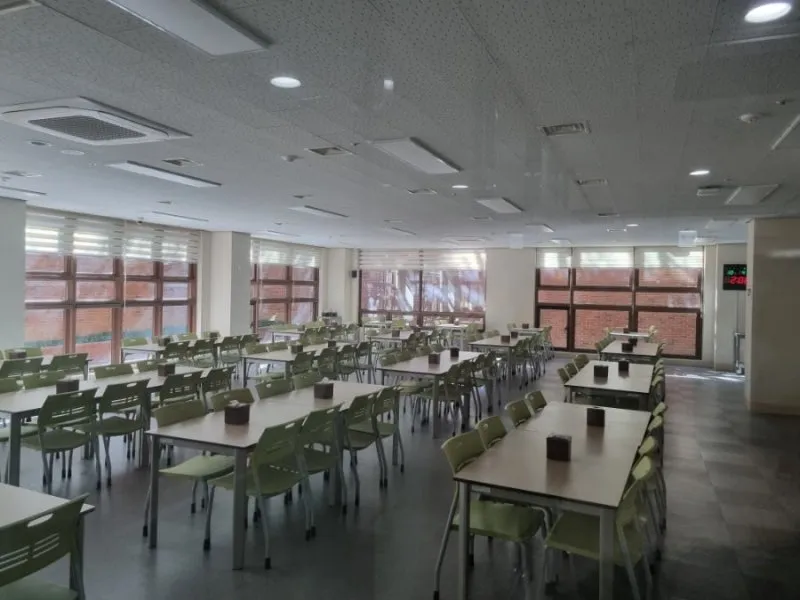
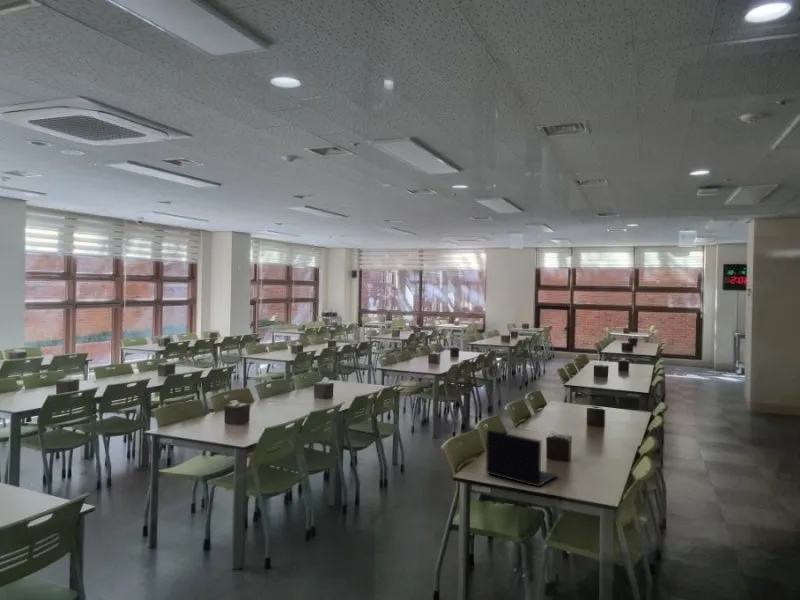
+ laptop (522, 453)
